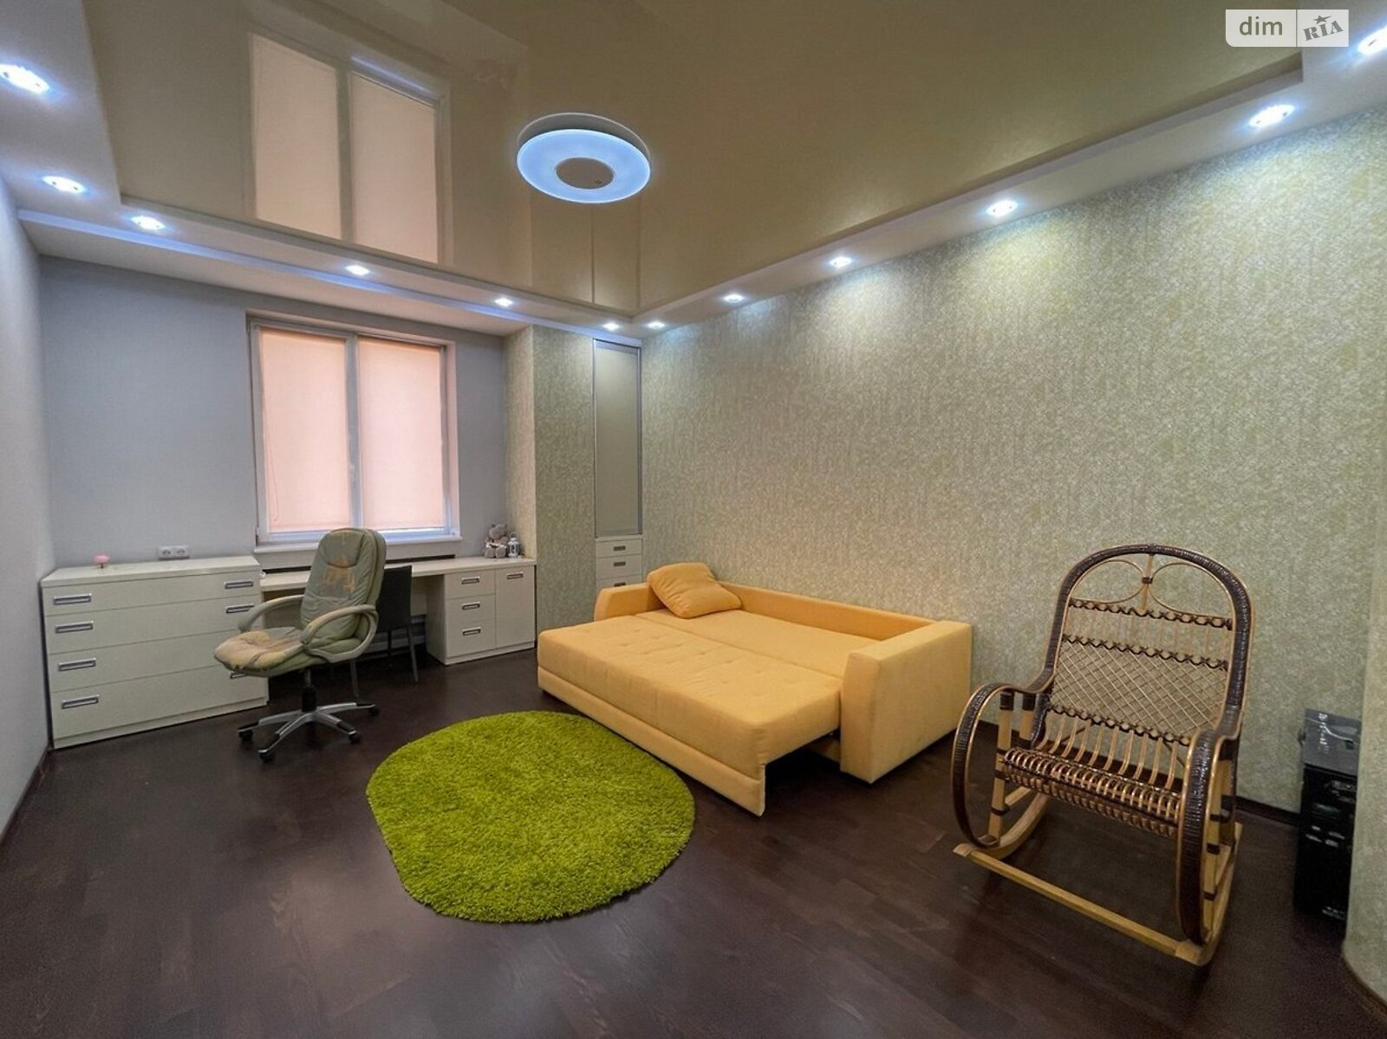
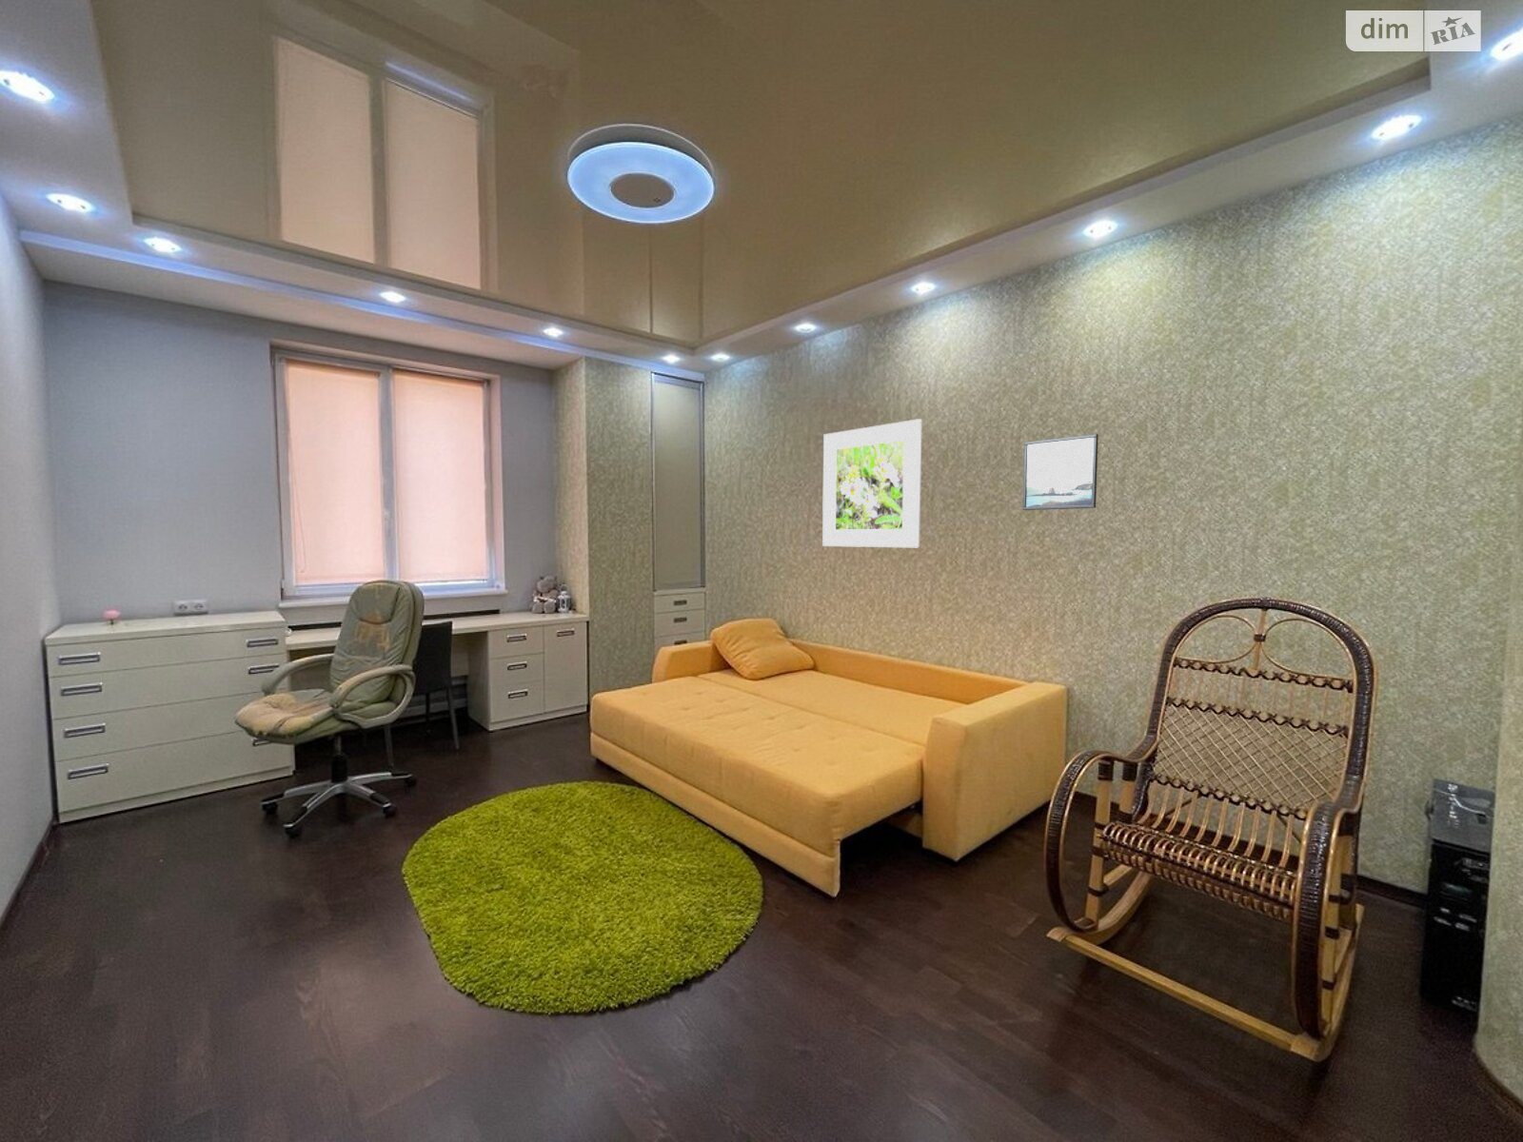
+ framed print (1059, 473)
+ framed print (868, 487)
